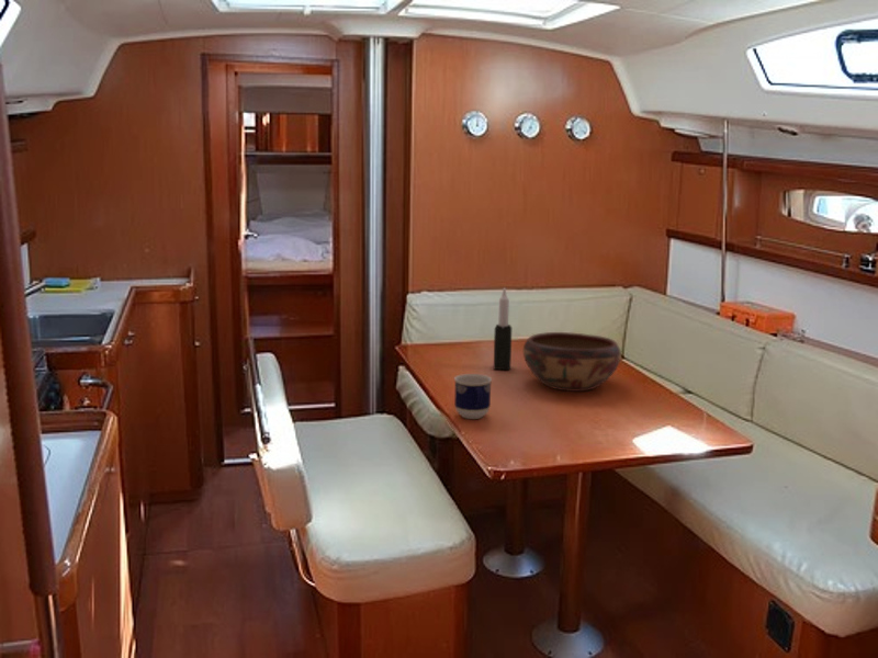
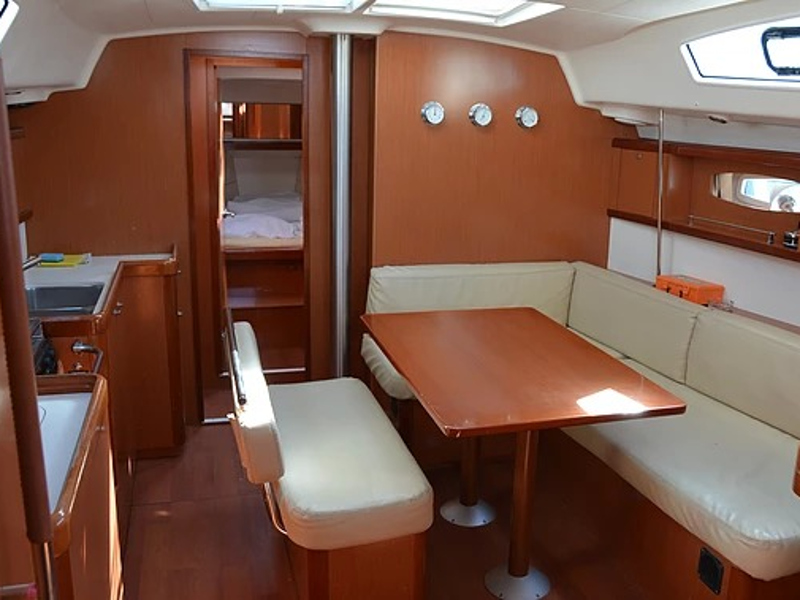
- decorative bowl (571, 362)
- cup (473, 398)
- candle (503, 328)
